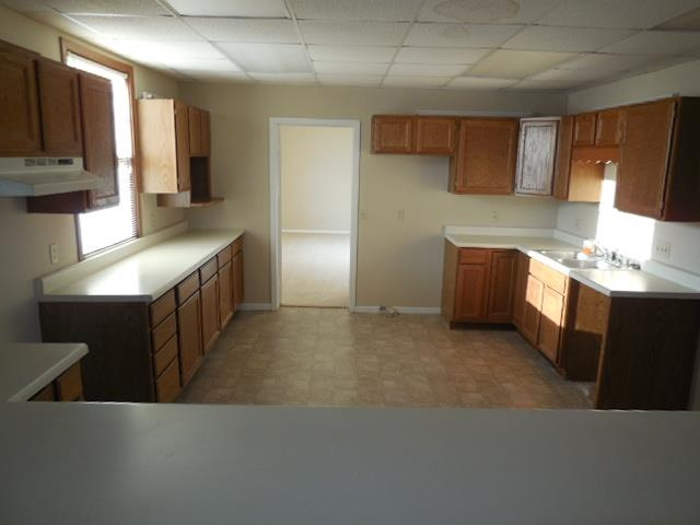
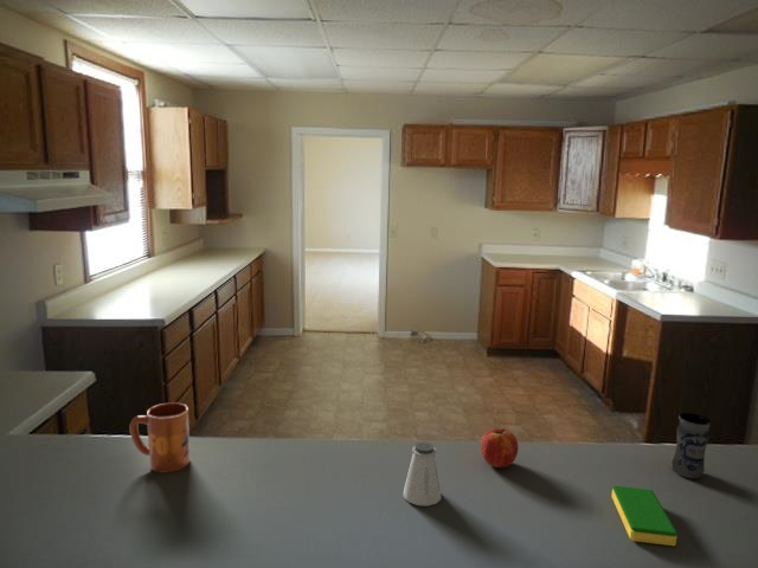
+ mug (159, 437)
+ saltshaker (423, 470)
+ dish sponge (642, 514)
+ jar (690, 445)
+ fruit (499, 445)
